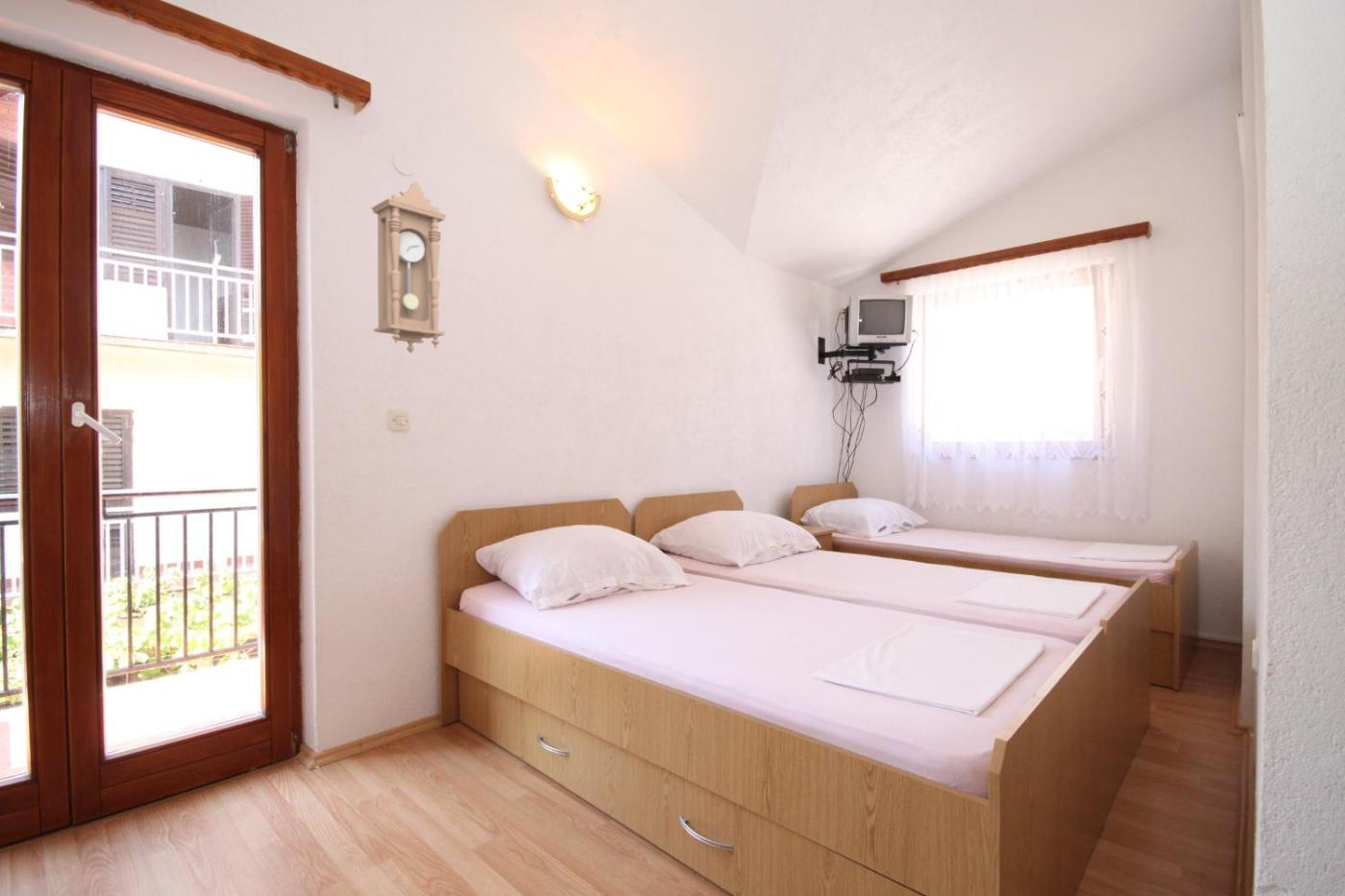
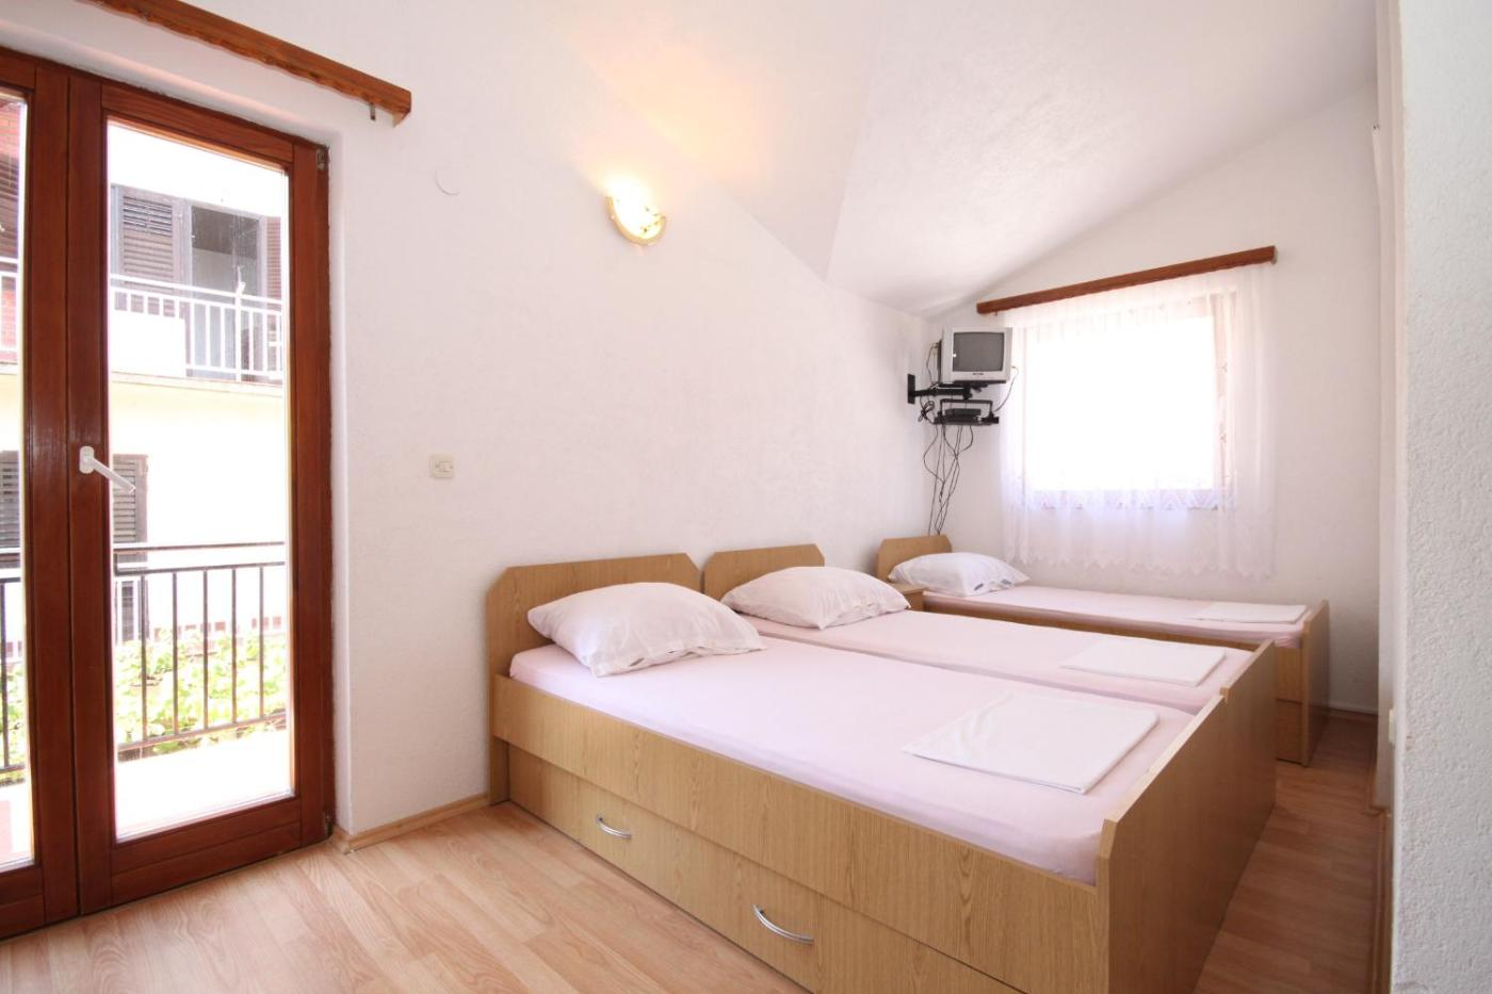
- pendulum clock (409, 269)
